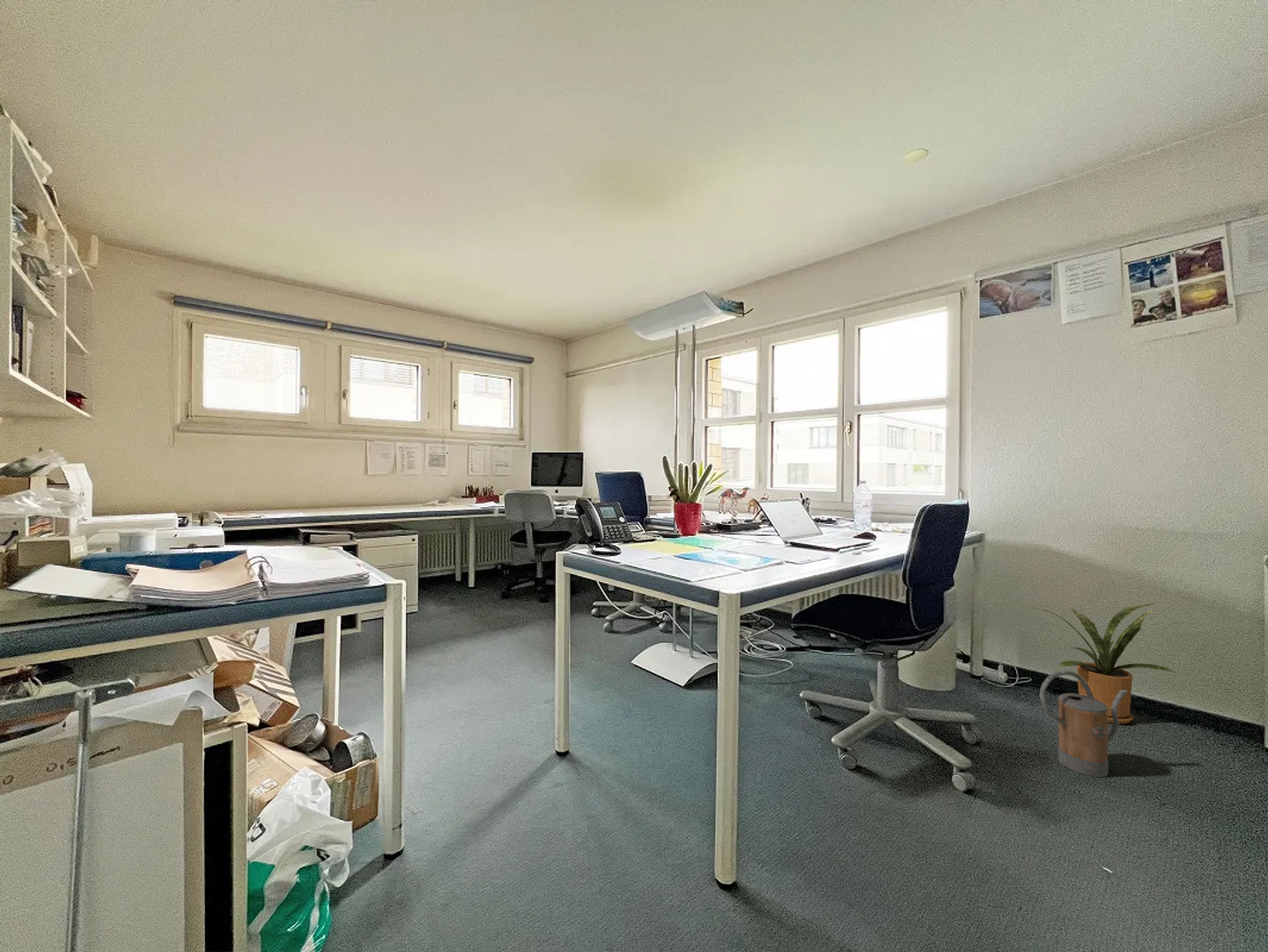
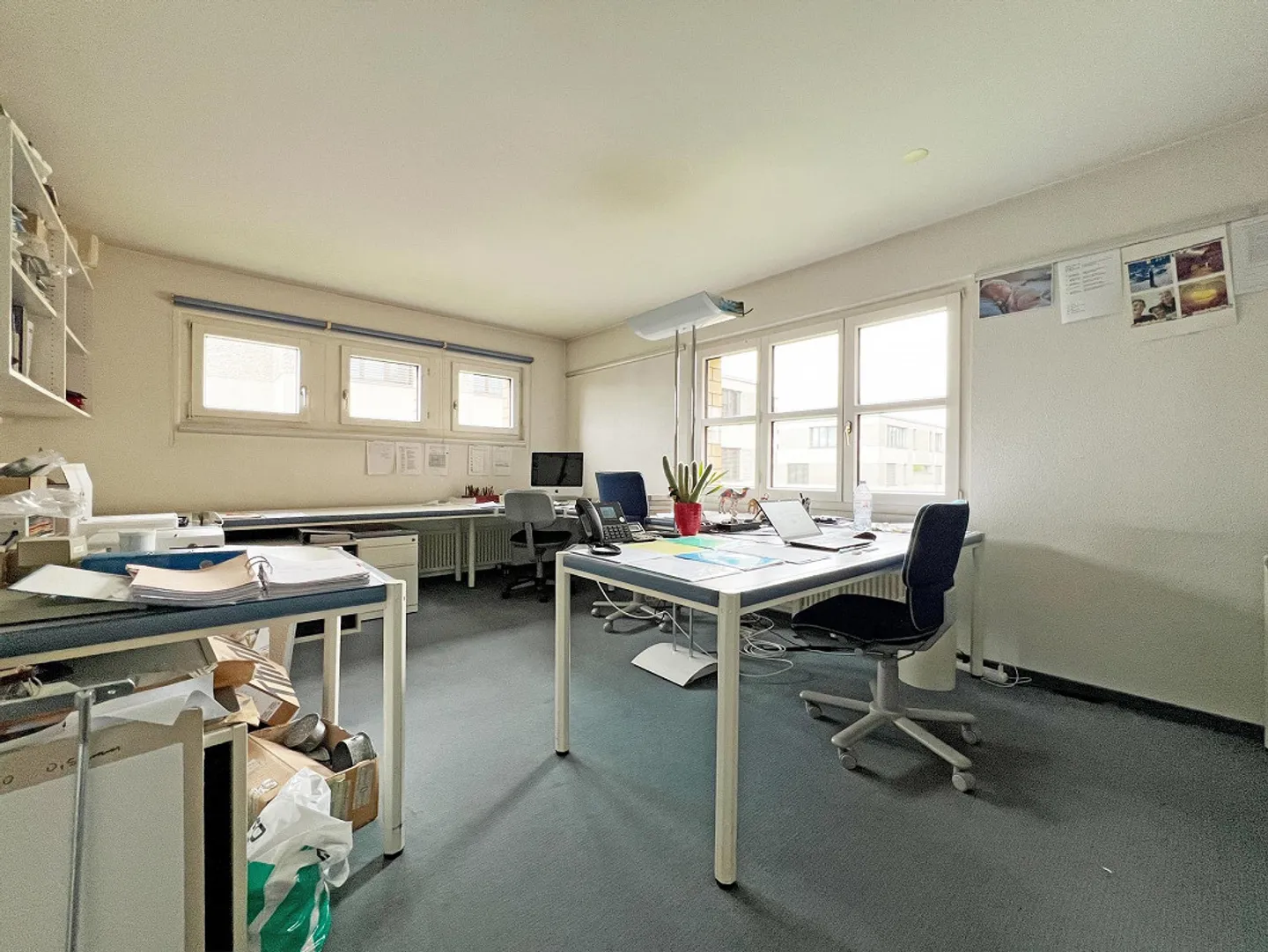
- house plant (1101, 655)
- watering can (1083, 718)
